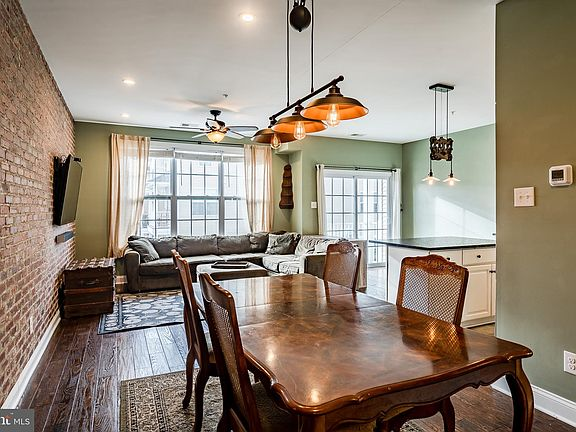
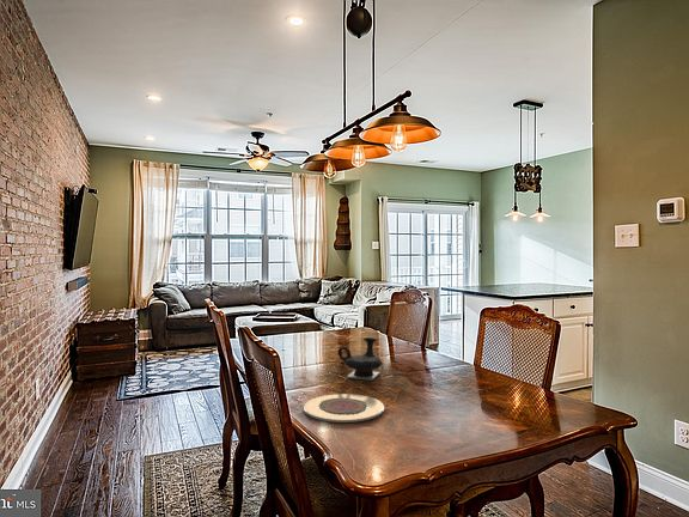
+ plate (343, 406)
+ teapot (360, 357)
